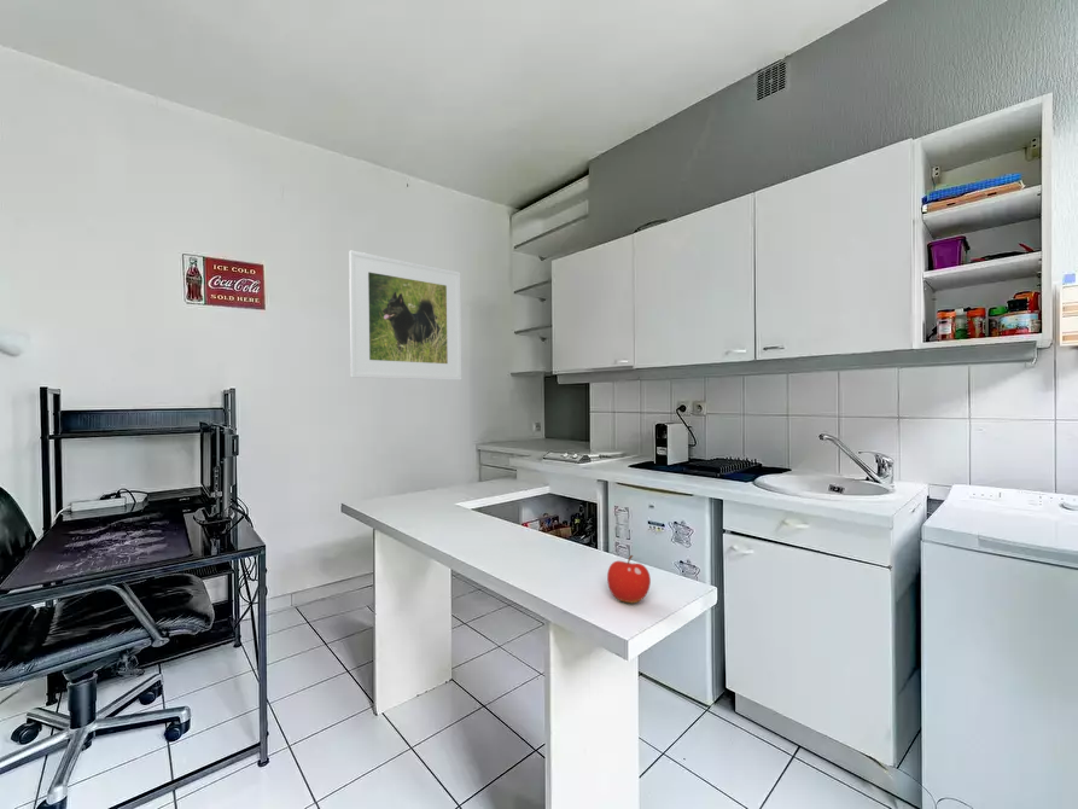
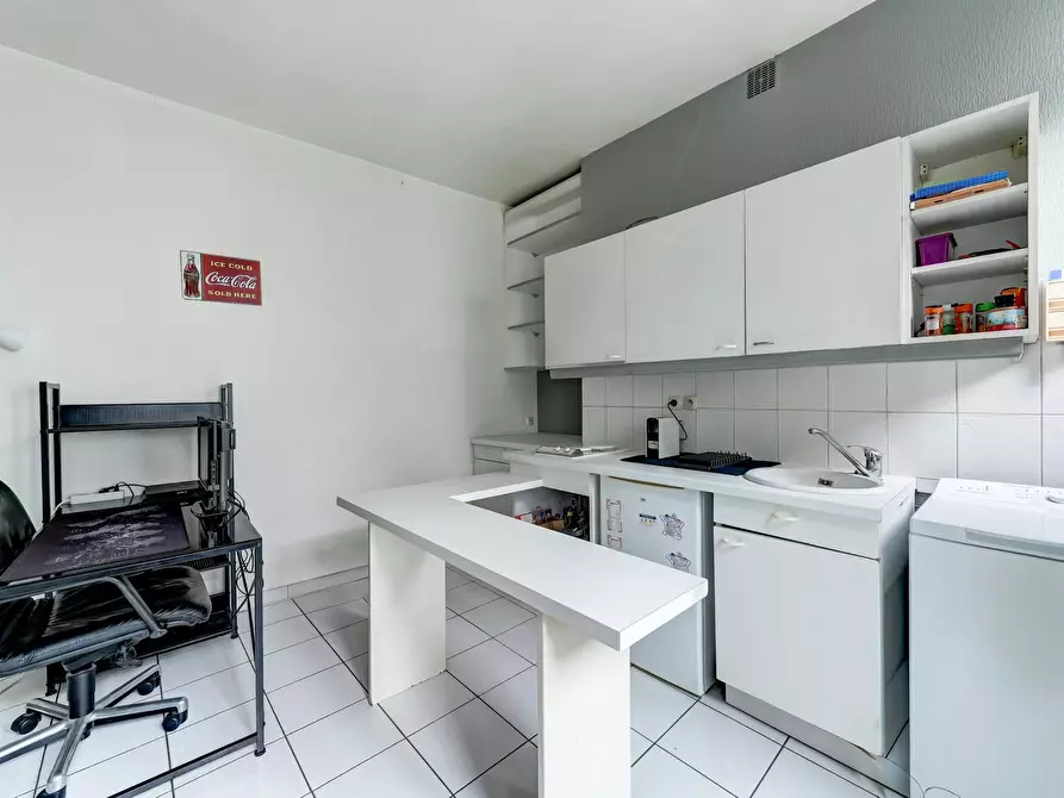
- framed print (409, 320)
- fruit (628, 578)
